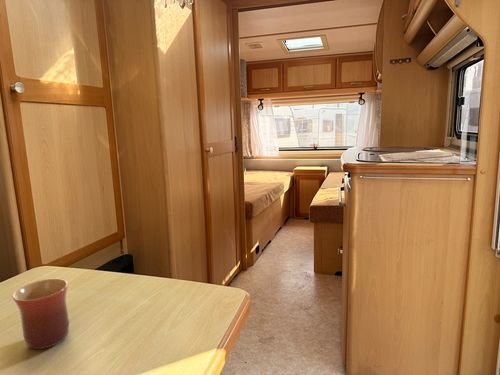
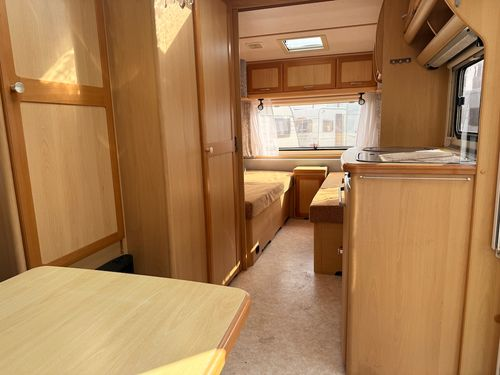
- mug (43, 310)
